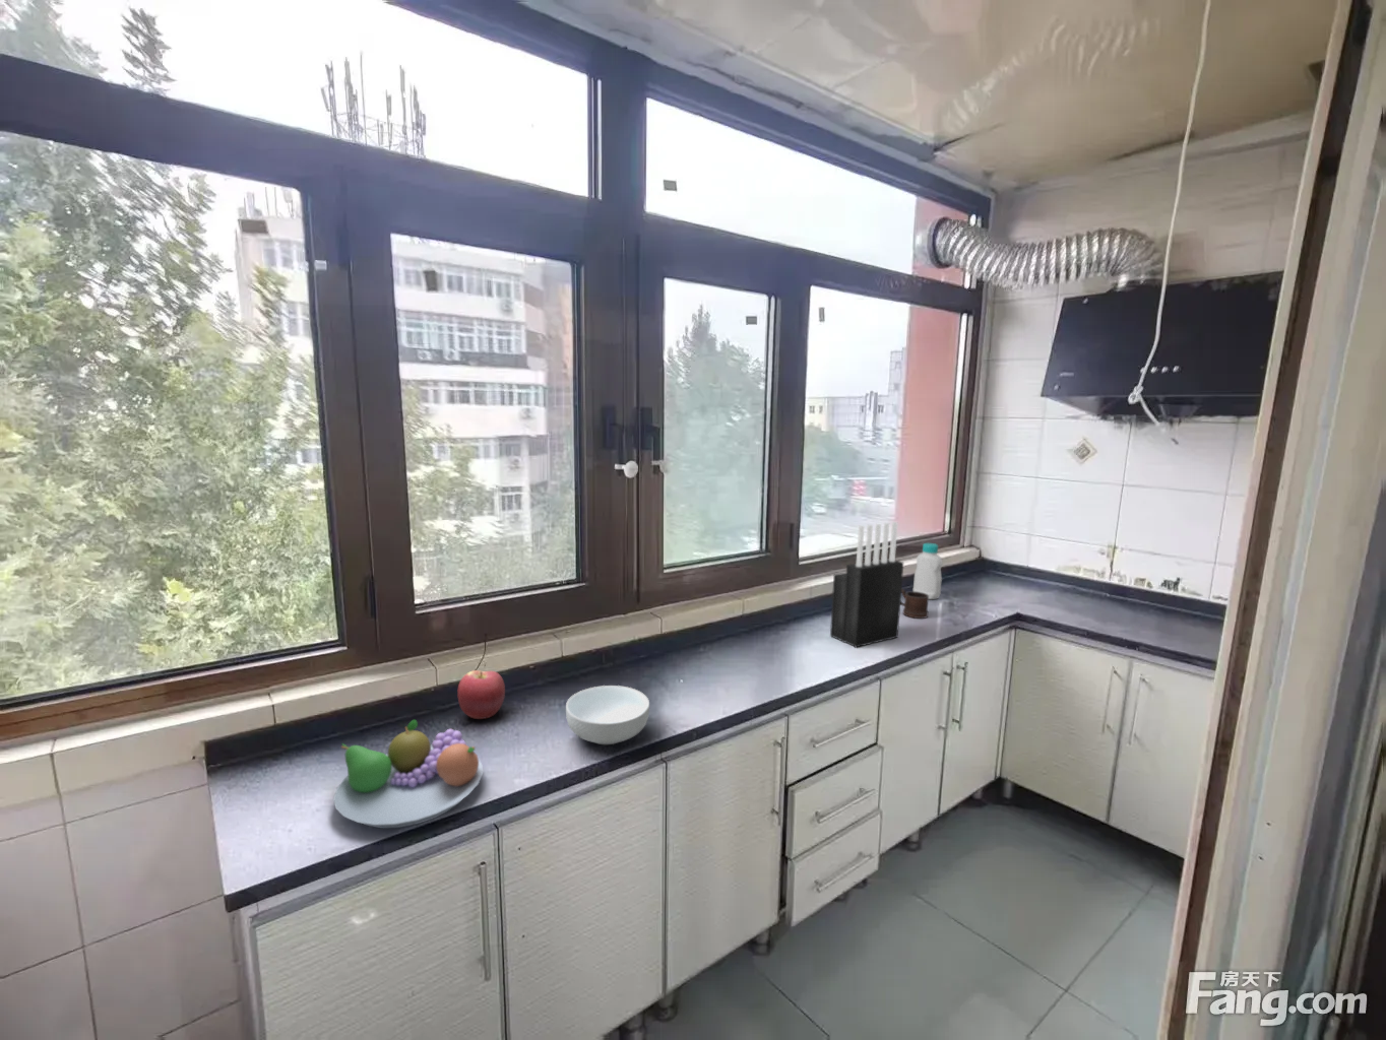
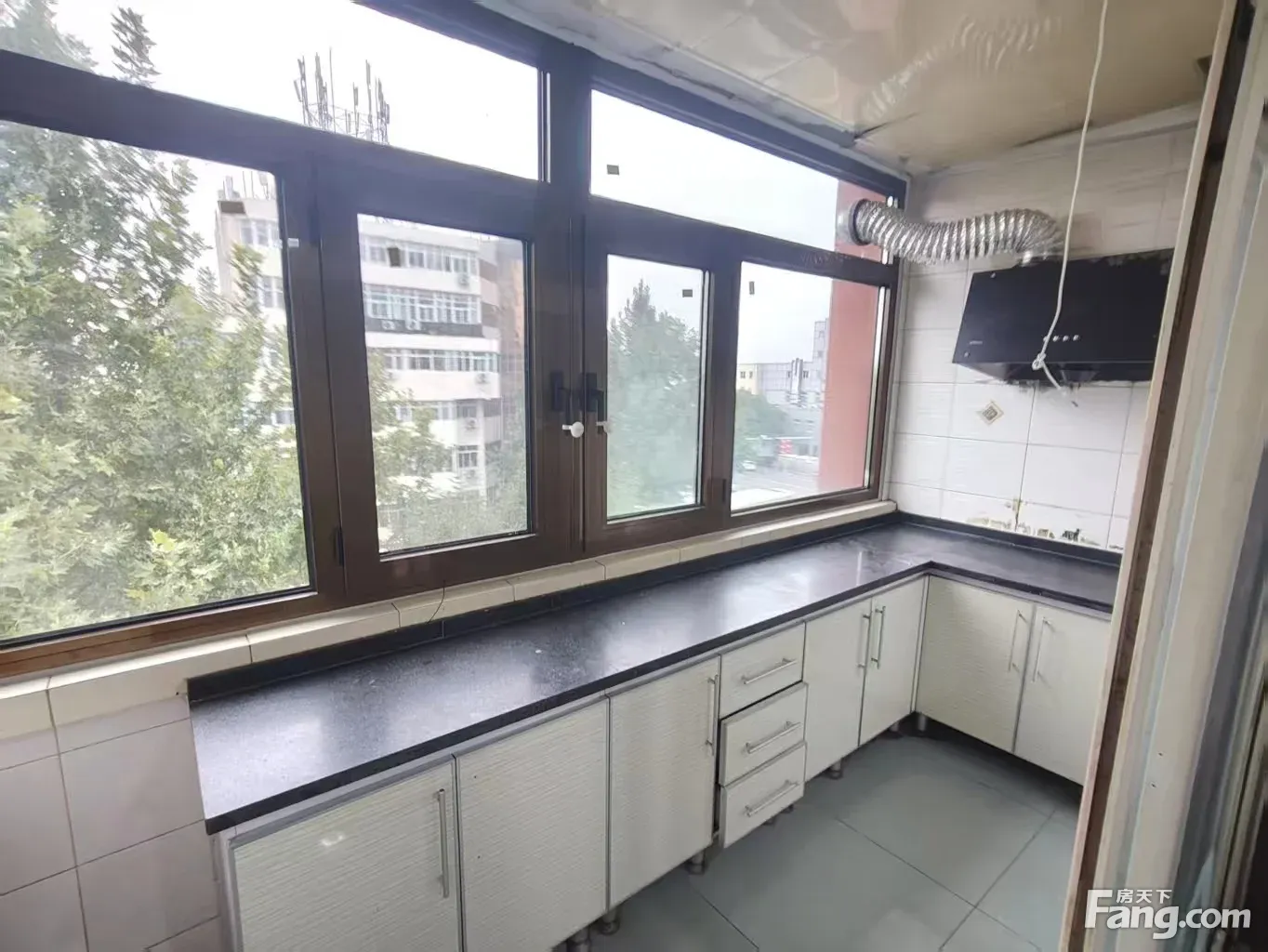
- bottle (928, 570)
- fruit bowl (407, 766)
- apple (482, 693)
- mug (911, 600)
- knife block (865, 579)
- cereal bowl (608, 718)
